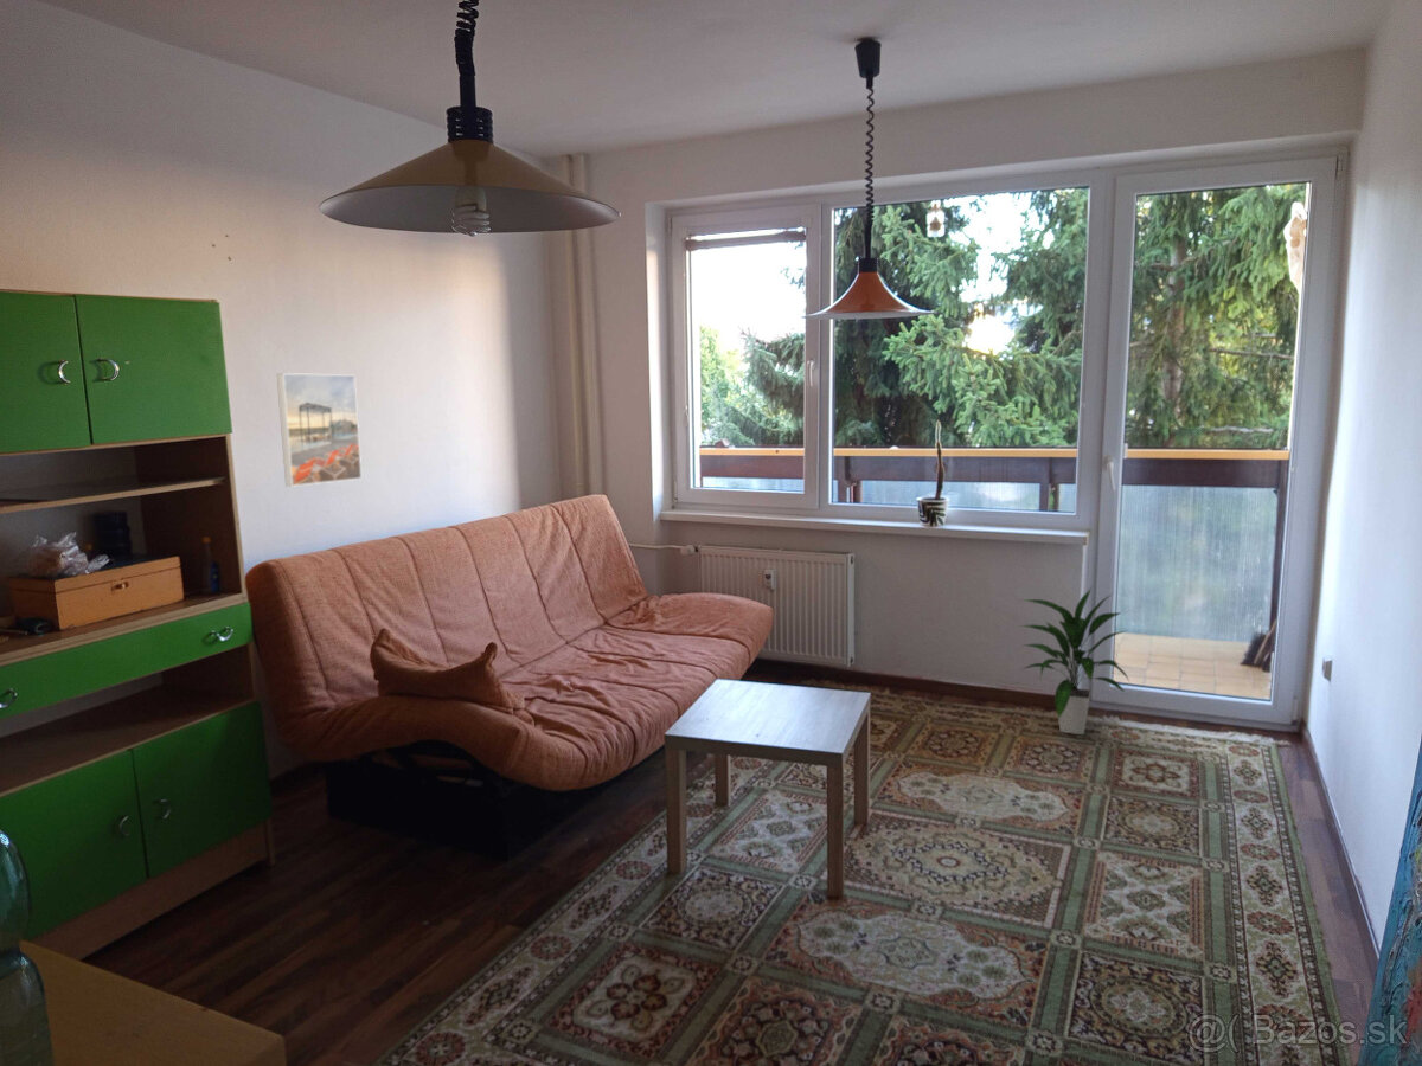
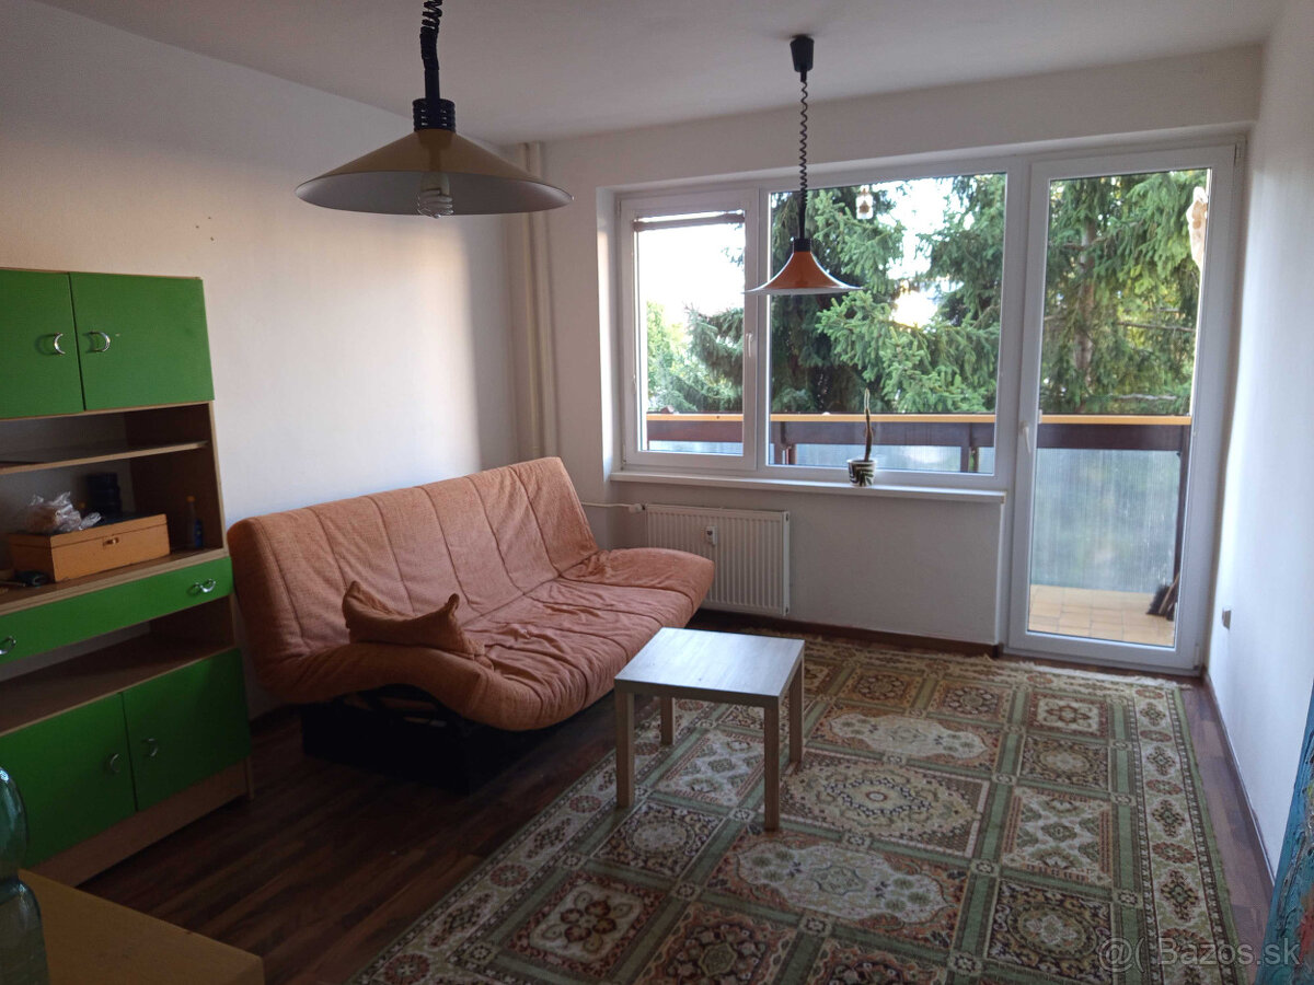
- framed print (321, 429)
- indoor plant (1072, 660)
